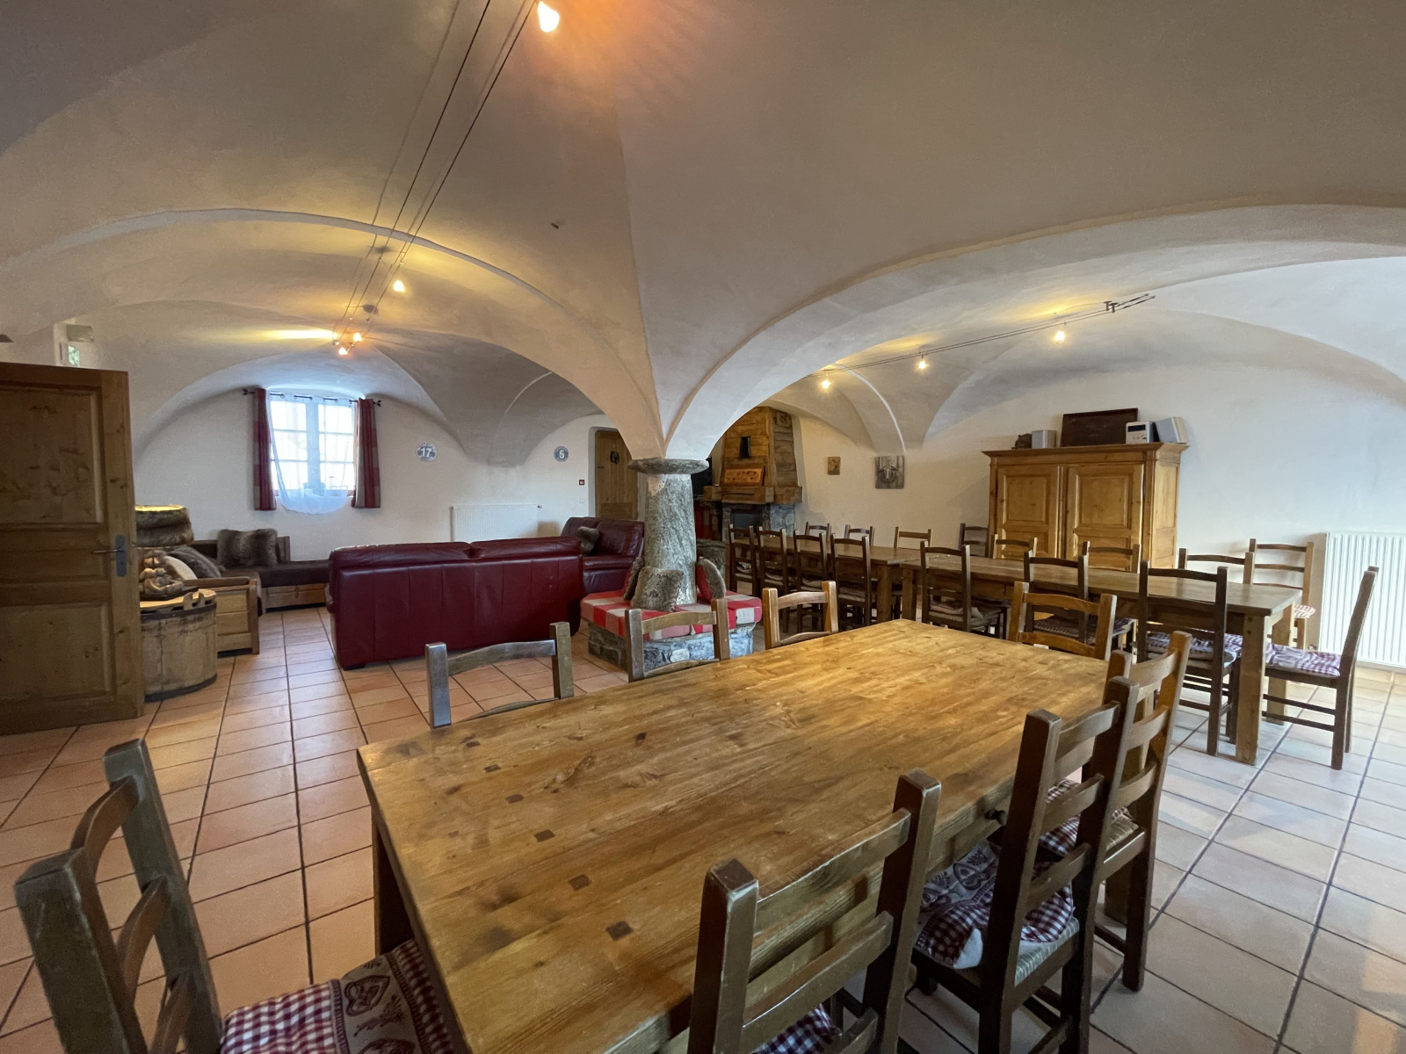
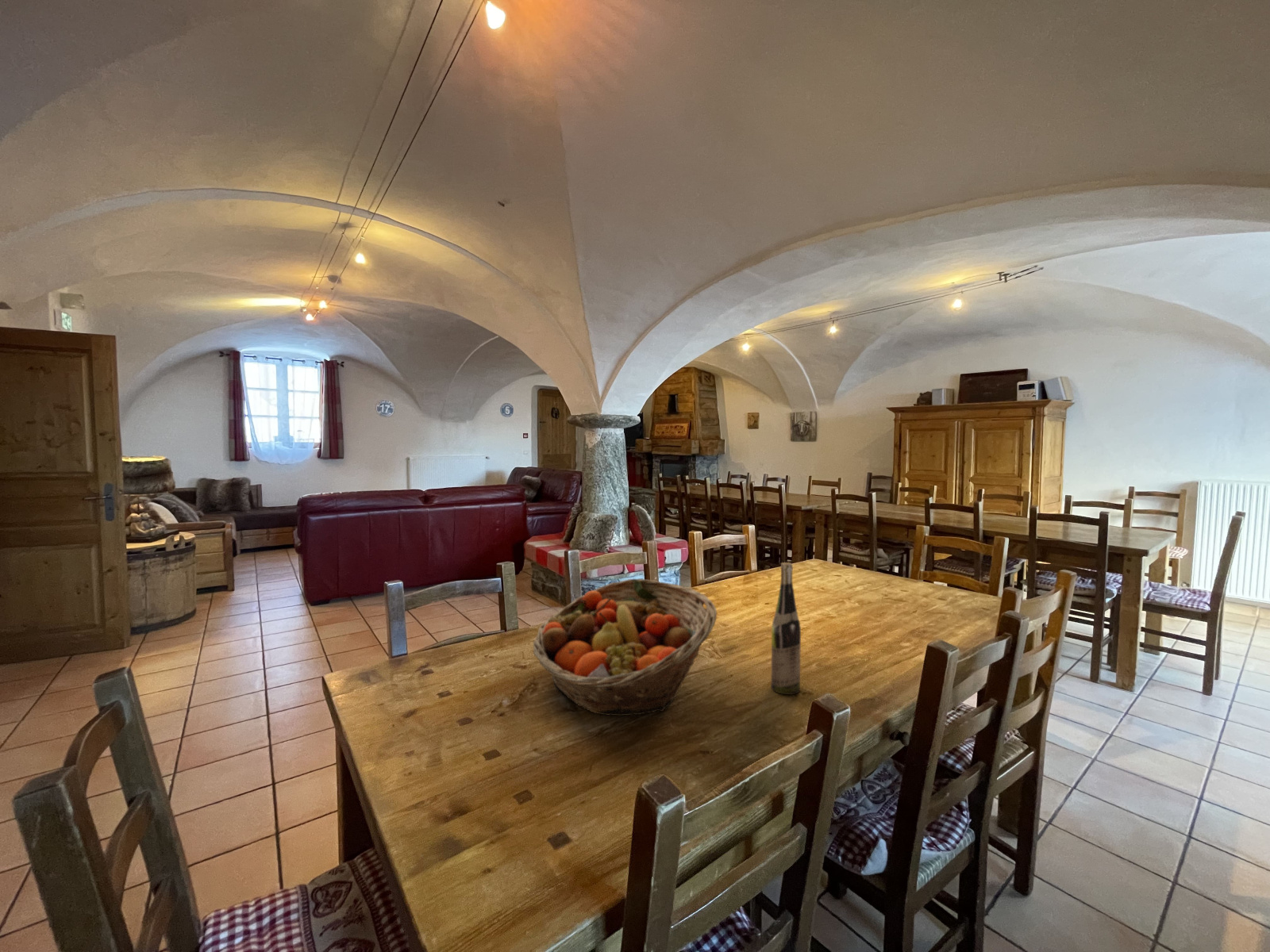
+ wine bottle (786, 626)
+ fruit basket (622, 639)
